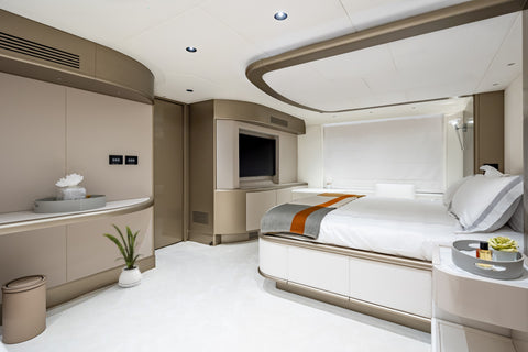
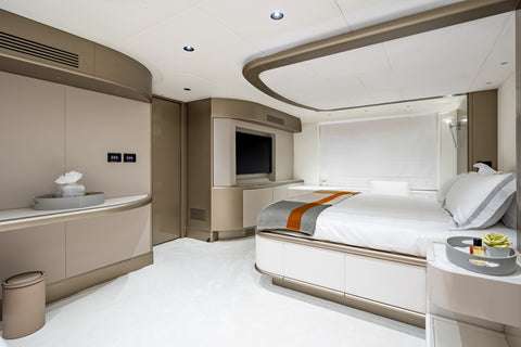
- house plant (128, 252)
